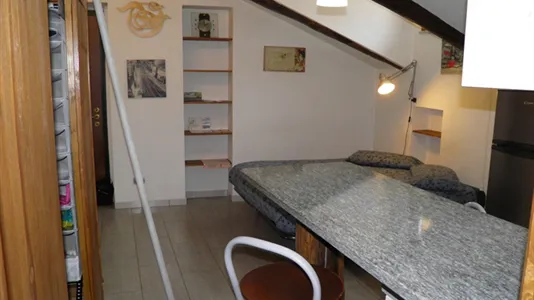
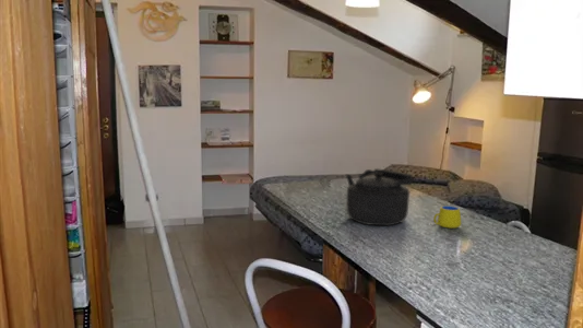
+ mug (447, 216)
+ kettle (377, 195)
